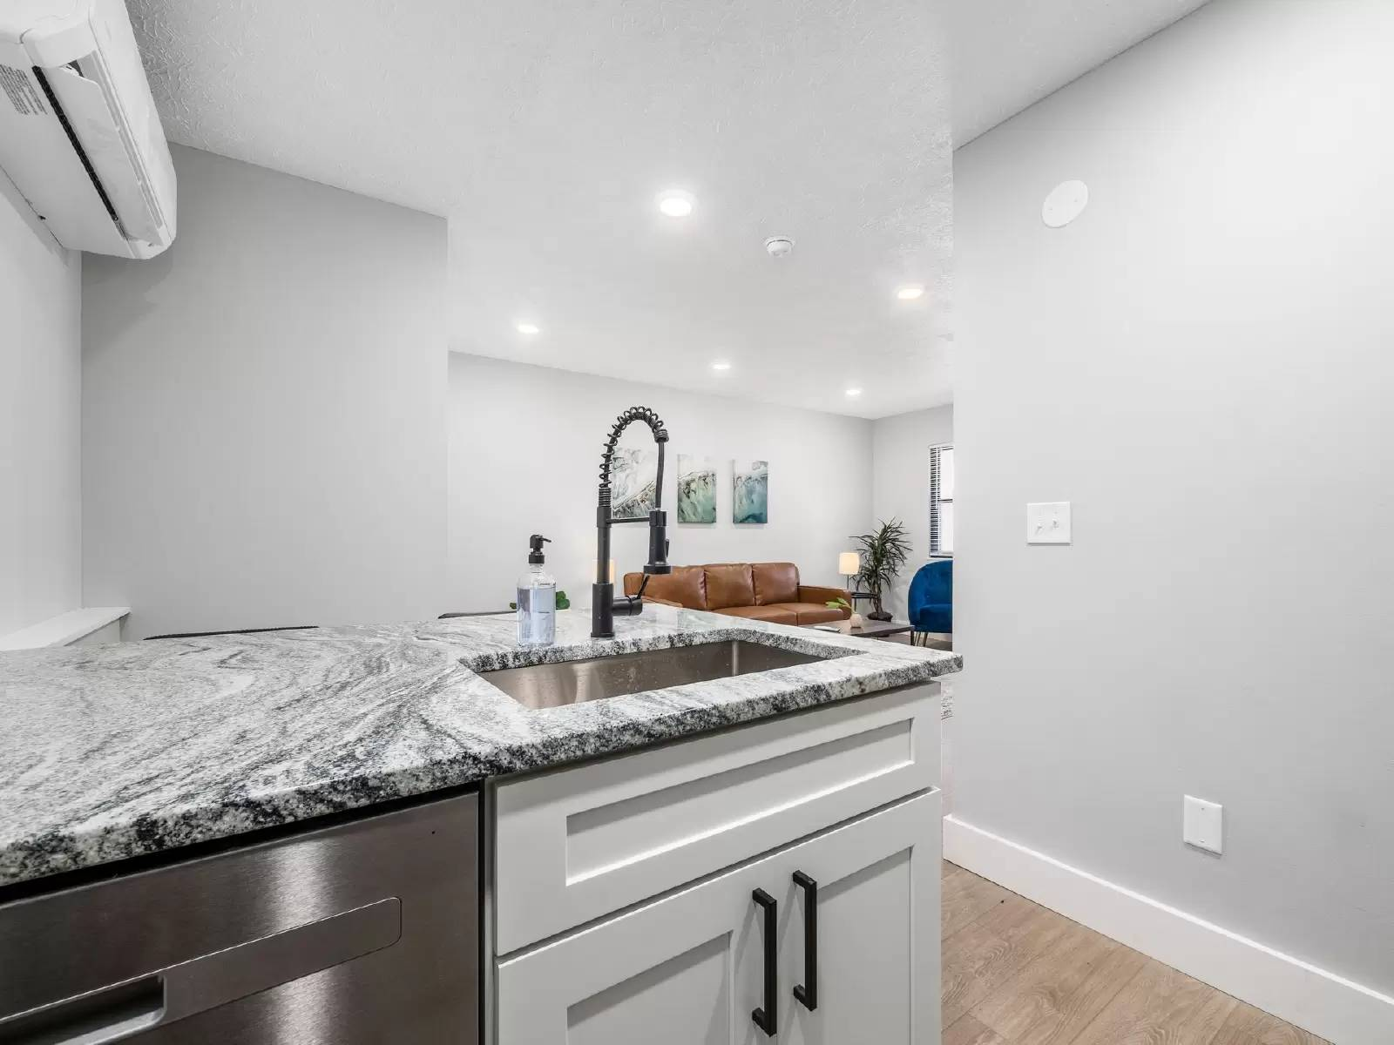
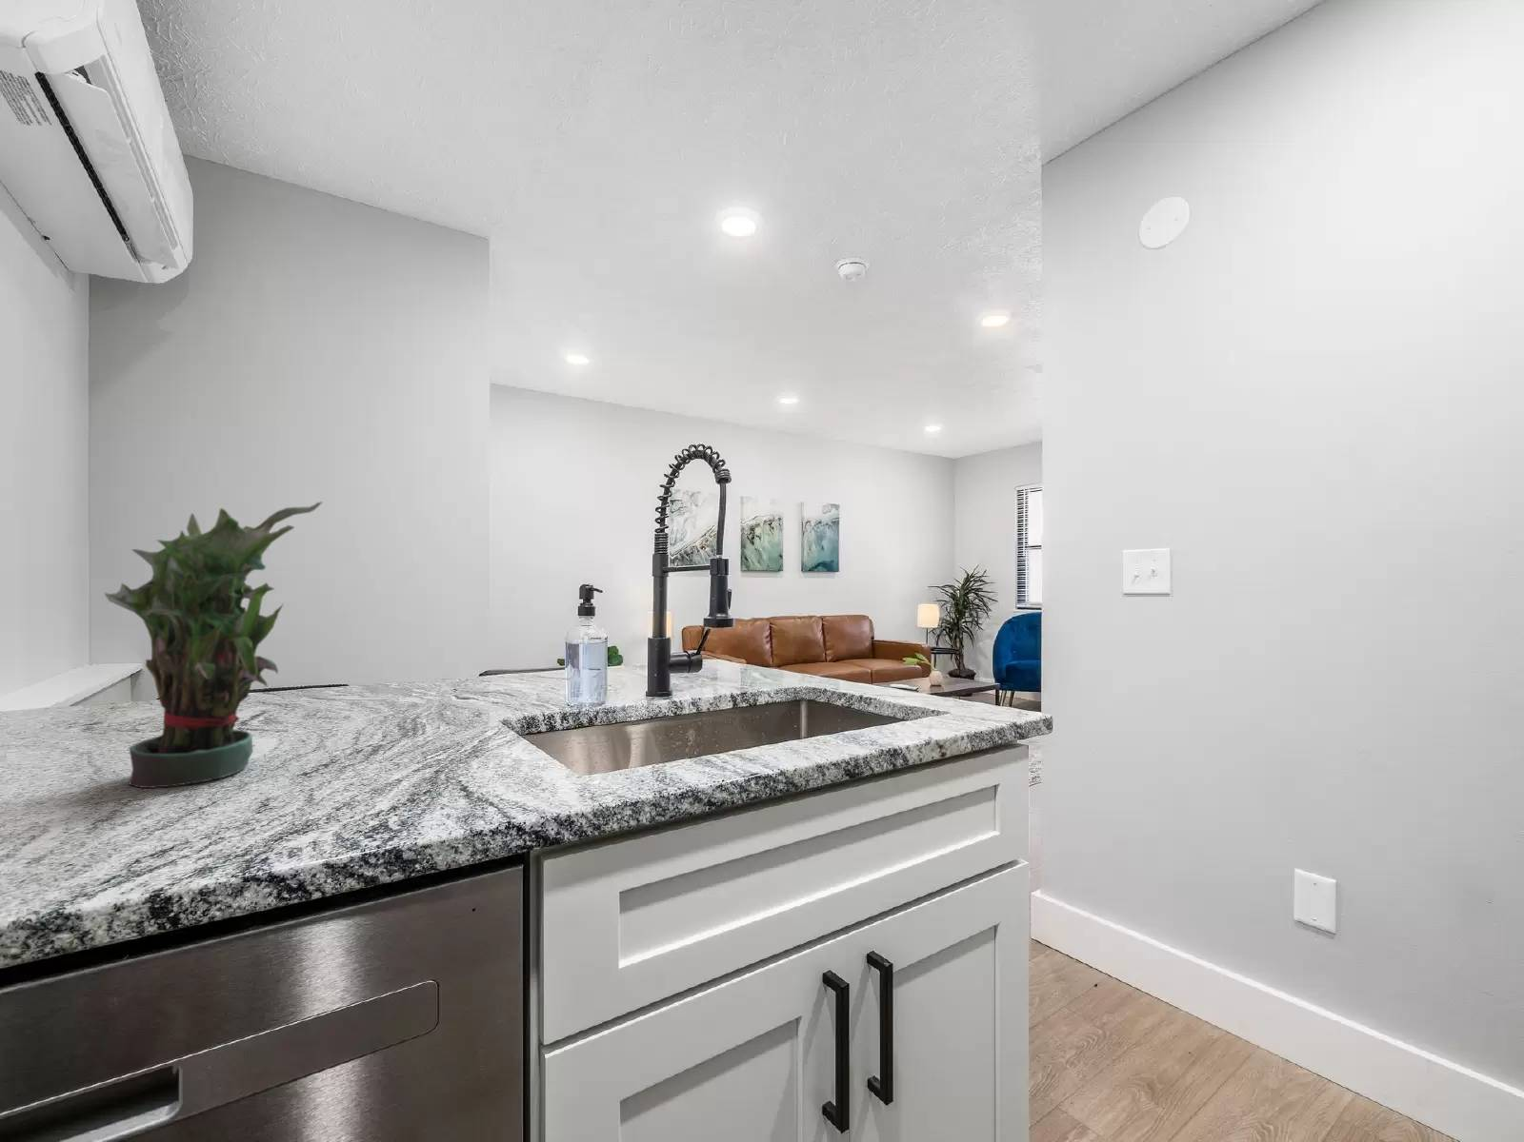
+ potted plant (224, 631)
